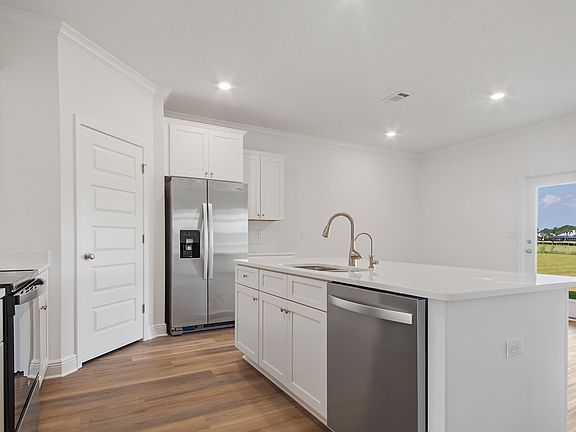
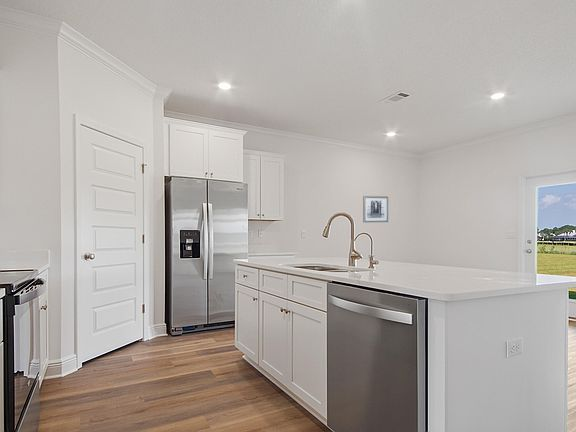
+ wall art (375, 209)
